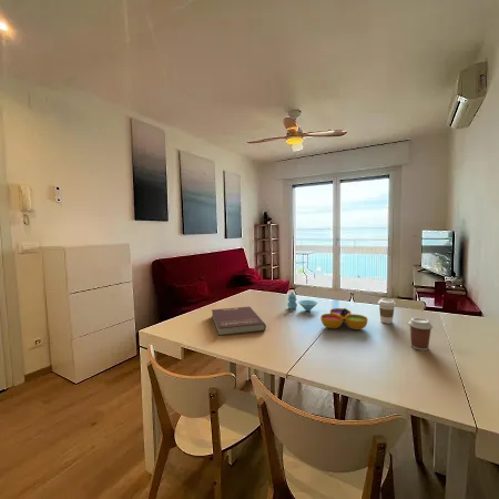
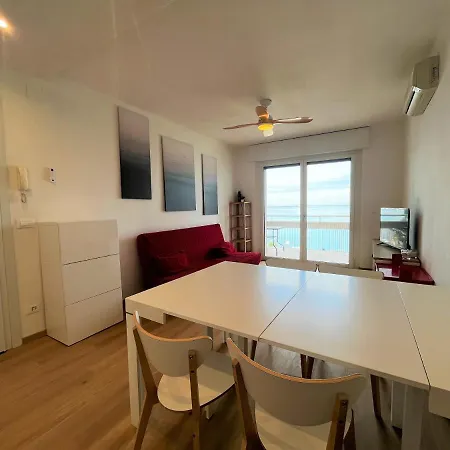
- coffee cup (386, 310)
- decorative bowl (339, 316)
- book (236, 319)
- coffee cup (419, 333)
- salt and pepper shaker set (302, 301)
